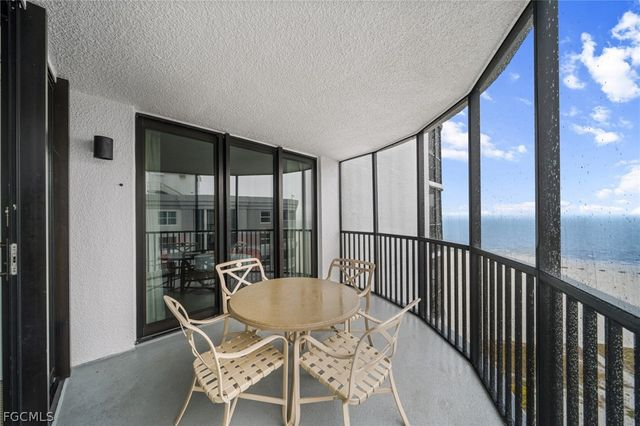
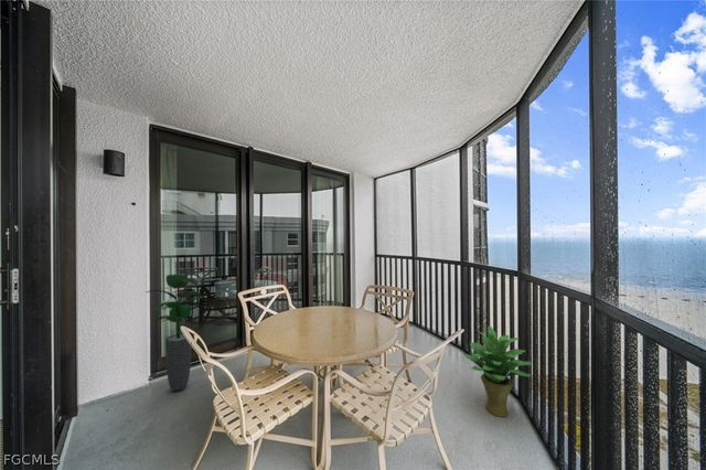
+ potted plant (176, 332)
+ potted plant (496, 371)
